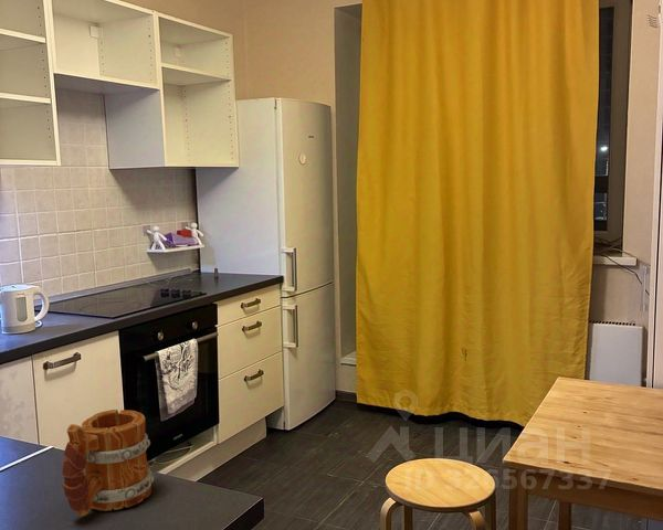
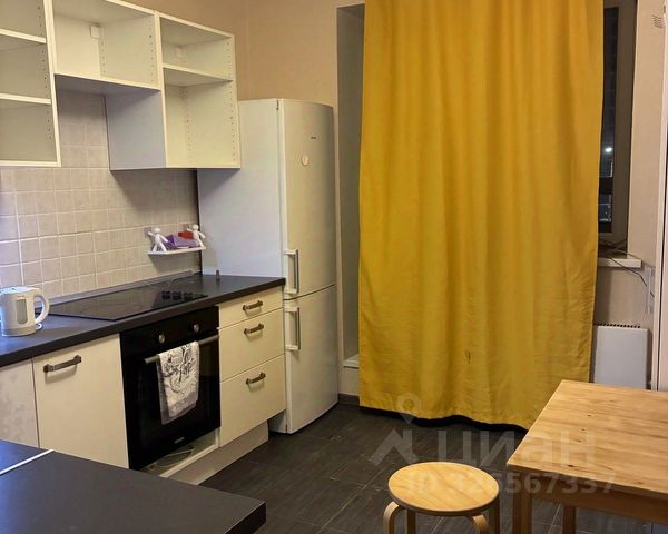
- mug (104, 457)
